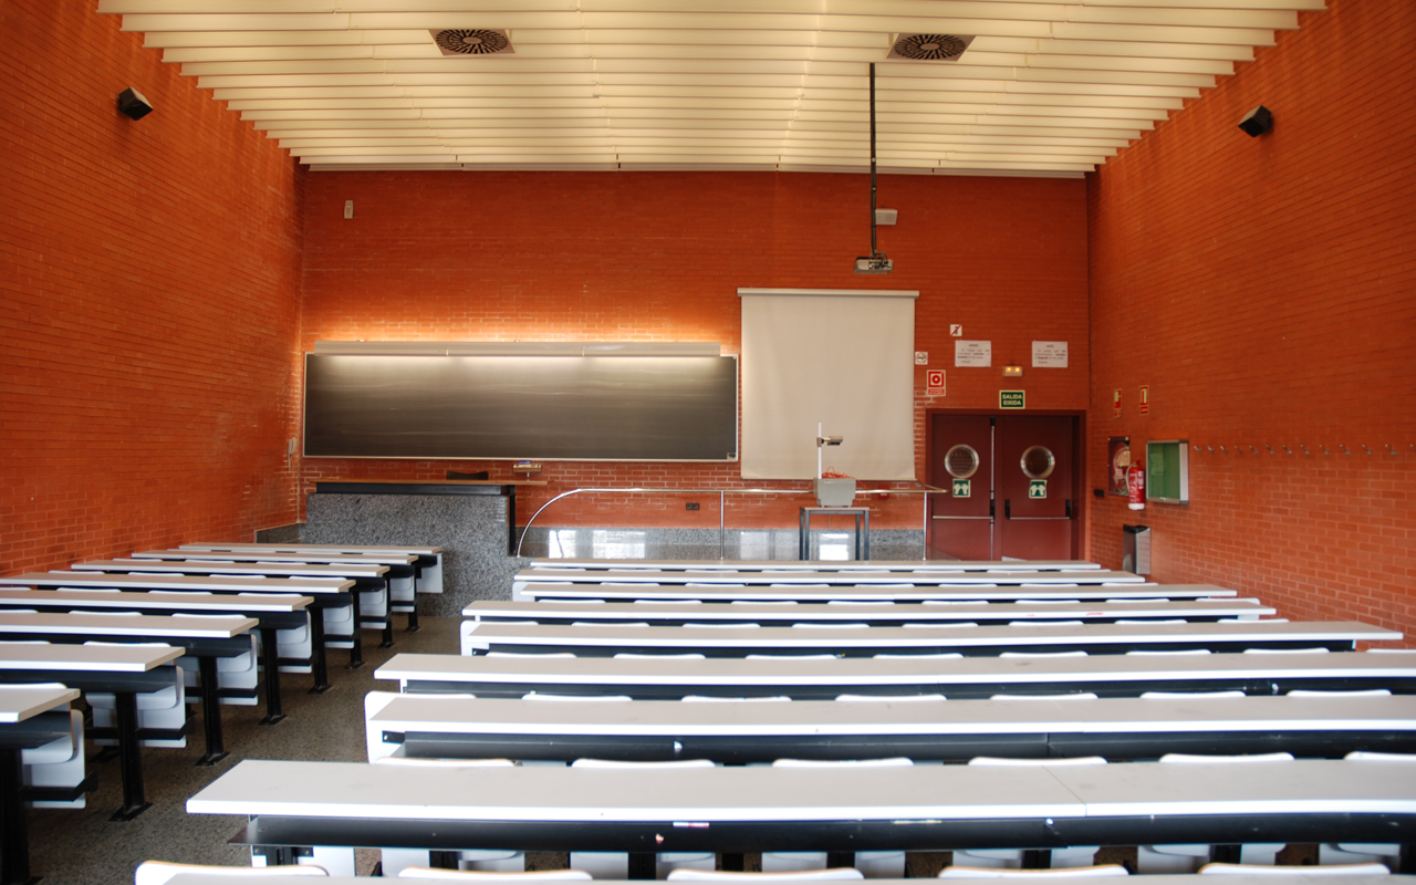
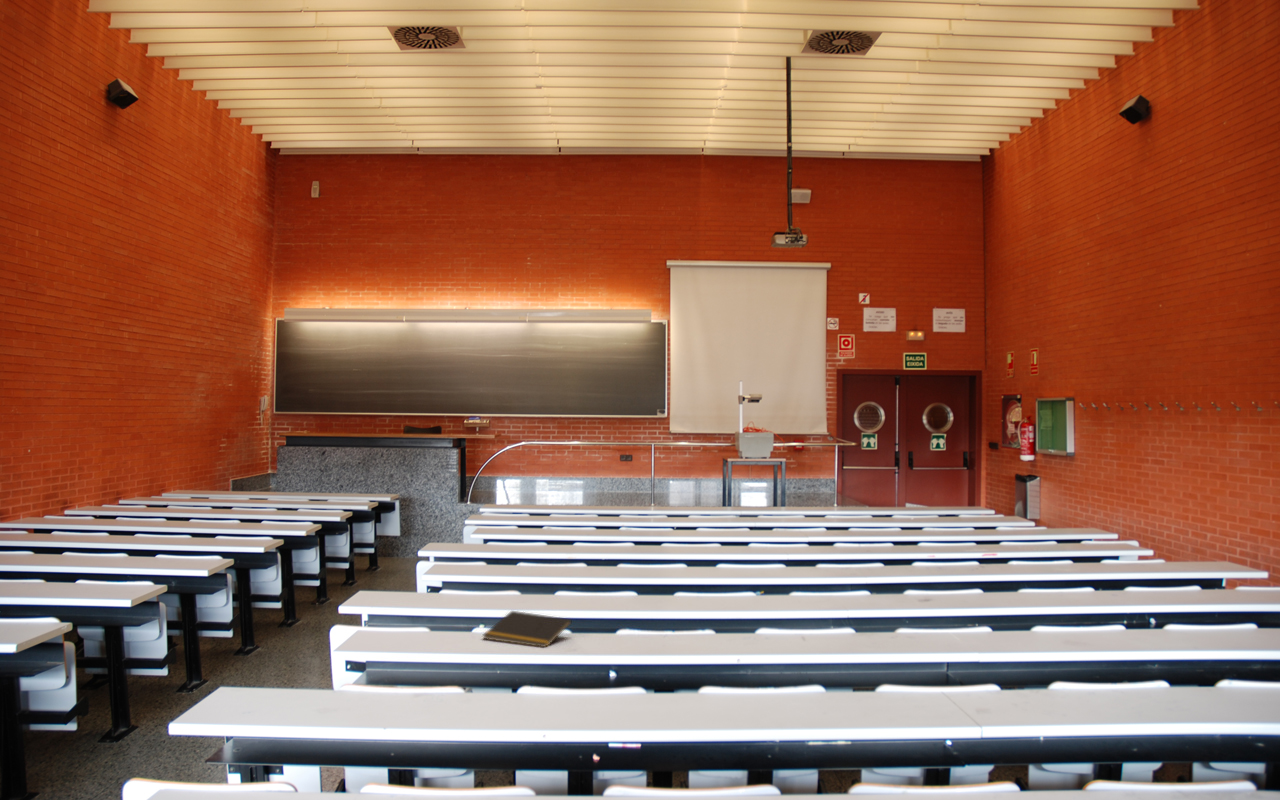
+ notepad (527, 628)
